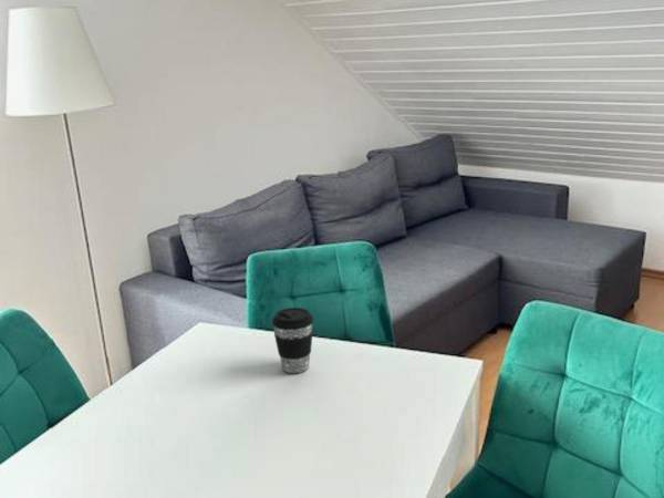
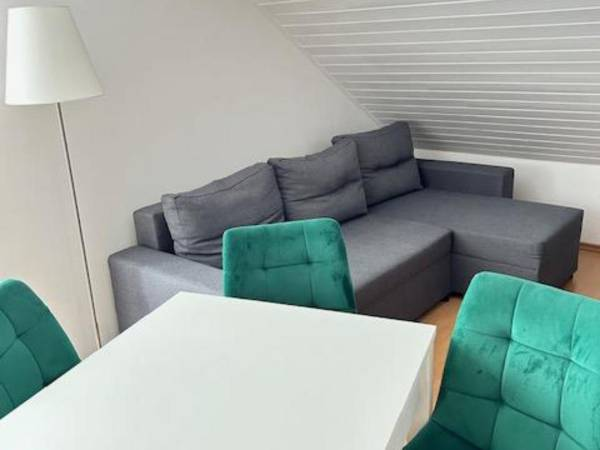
- coffee cup (293, 340)
